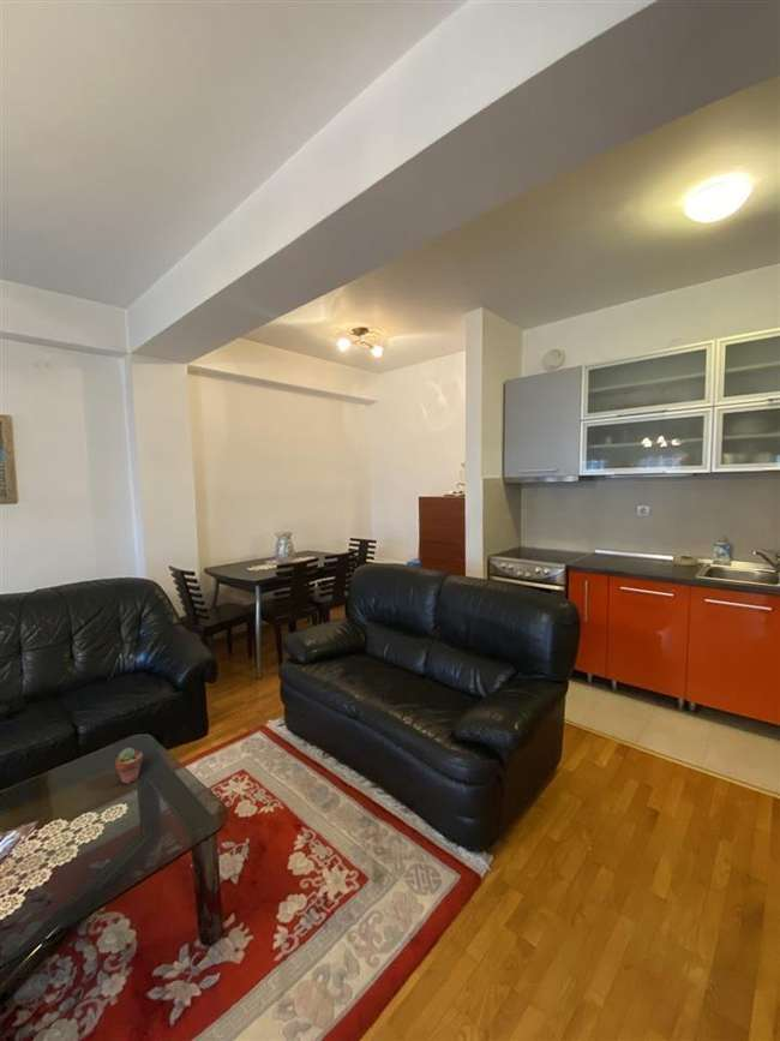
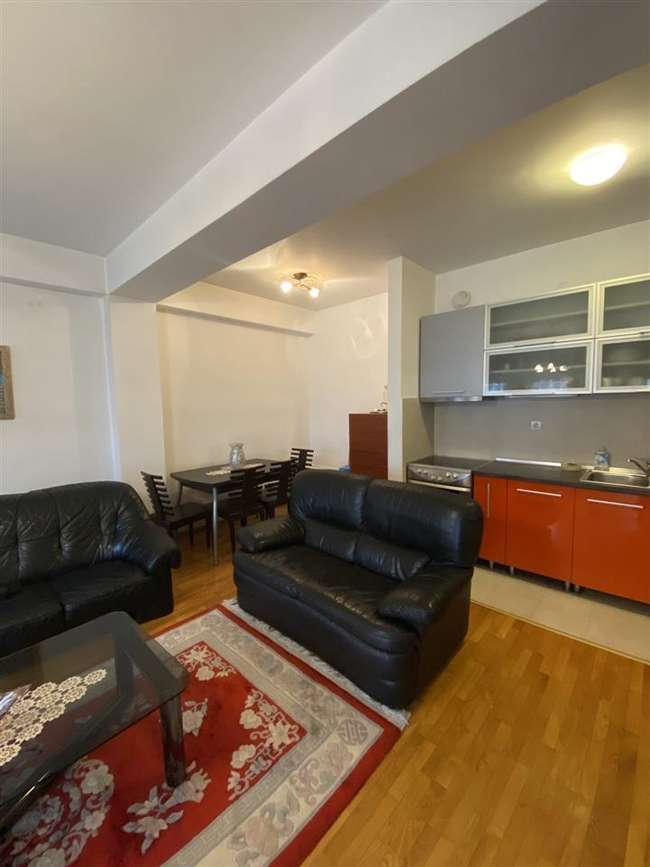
- potted succulent (128, 762)
